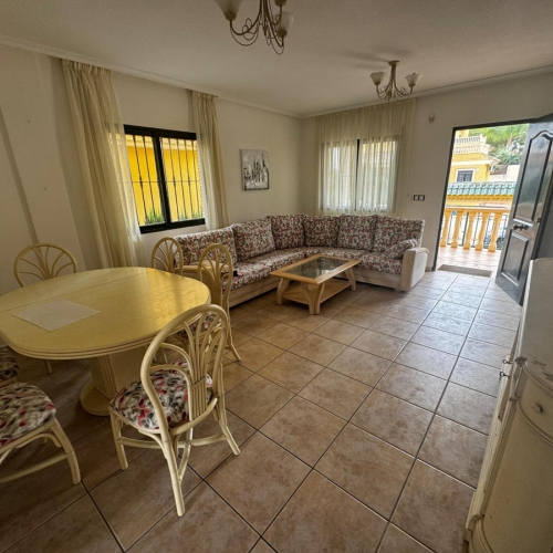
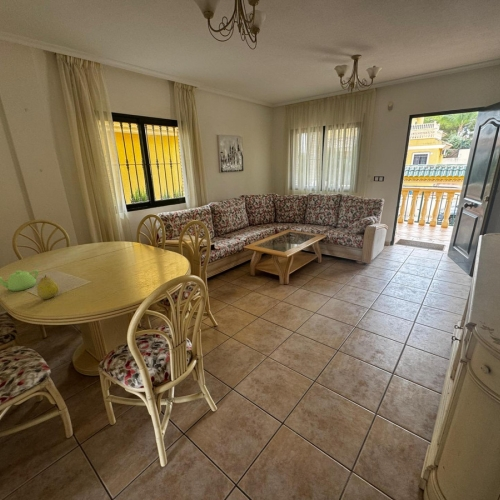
+ teapot (18, 279)
+ fruit (47, 286)
